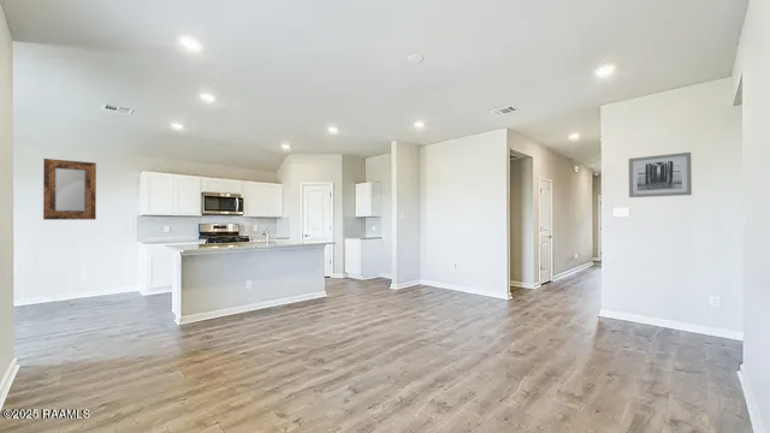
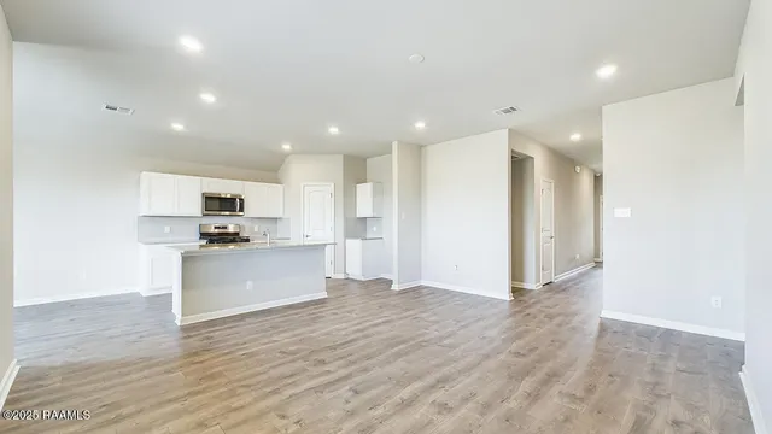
- wall art (658, 176)
- home mirror (70, 190)
